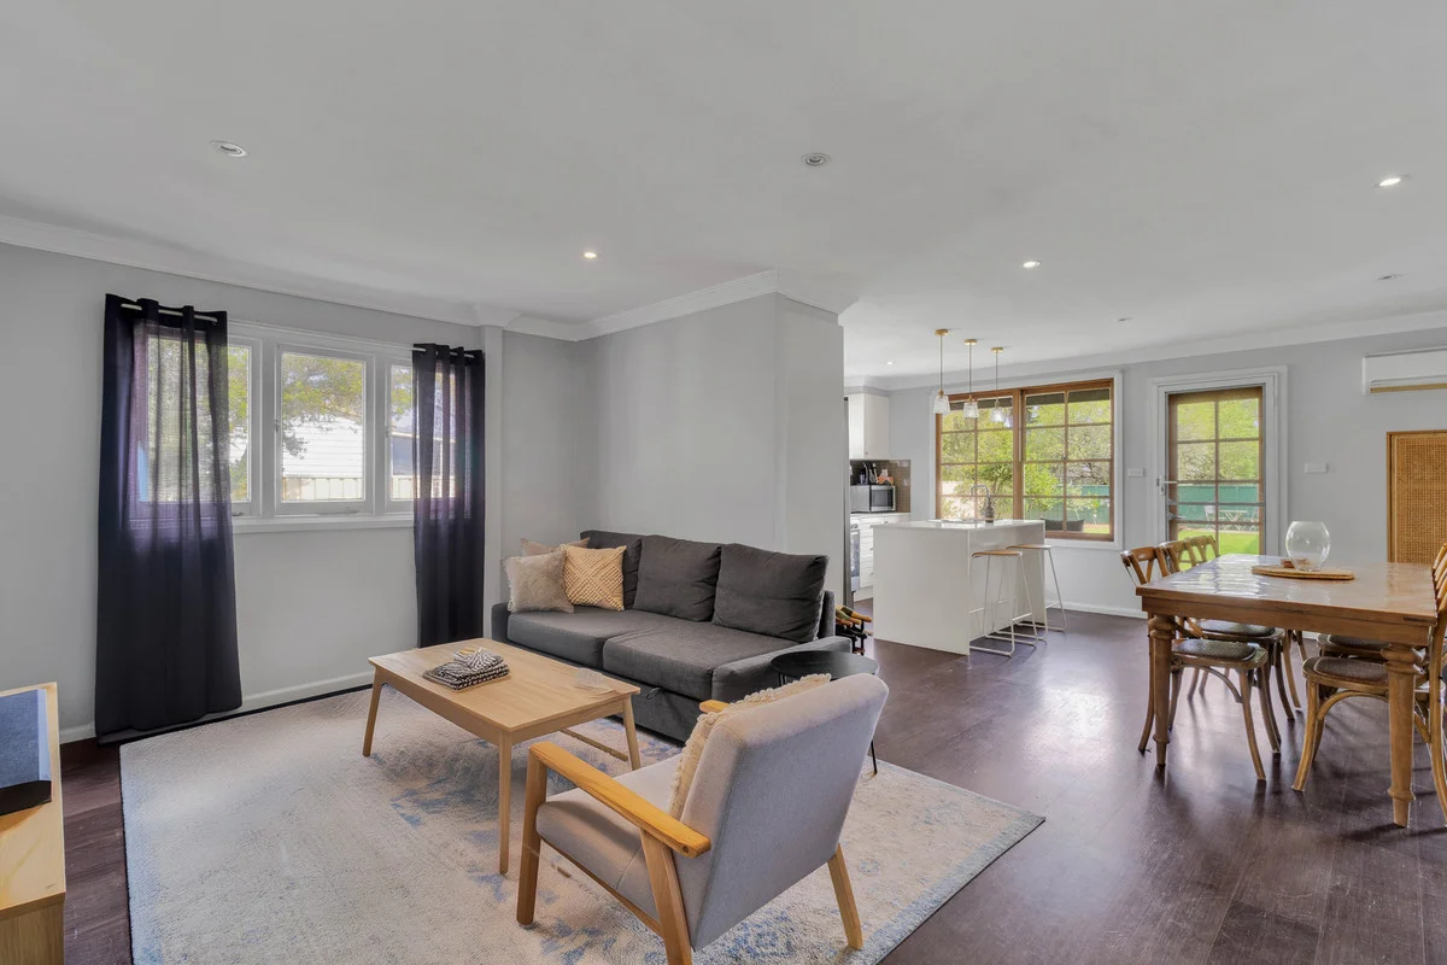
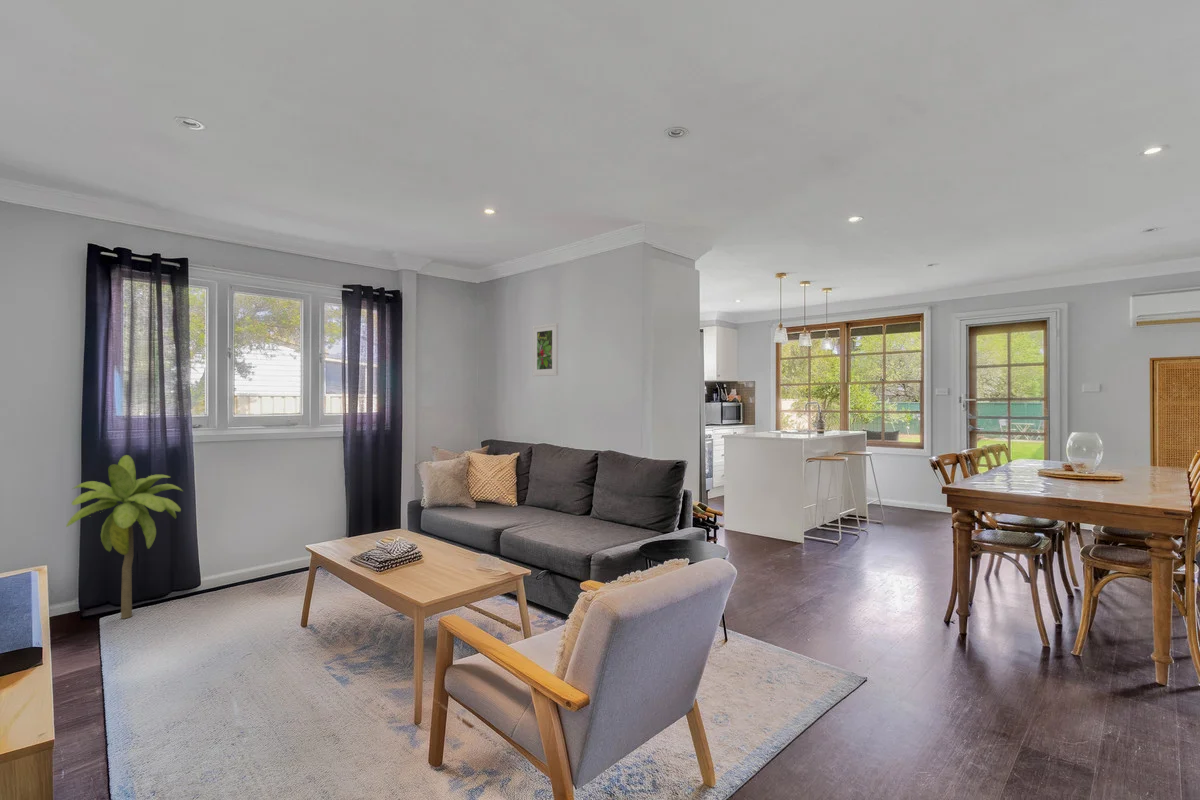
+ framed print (545, 350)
+ palm tree (128, 536)
